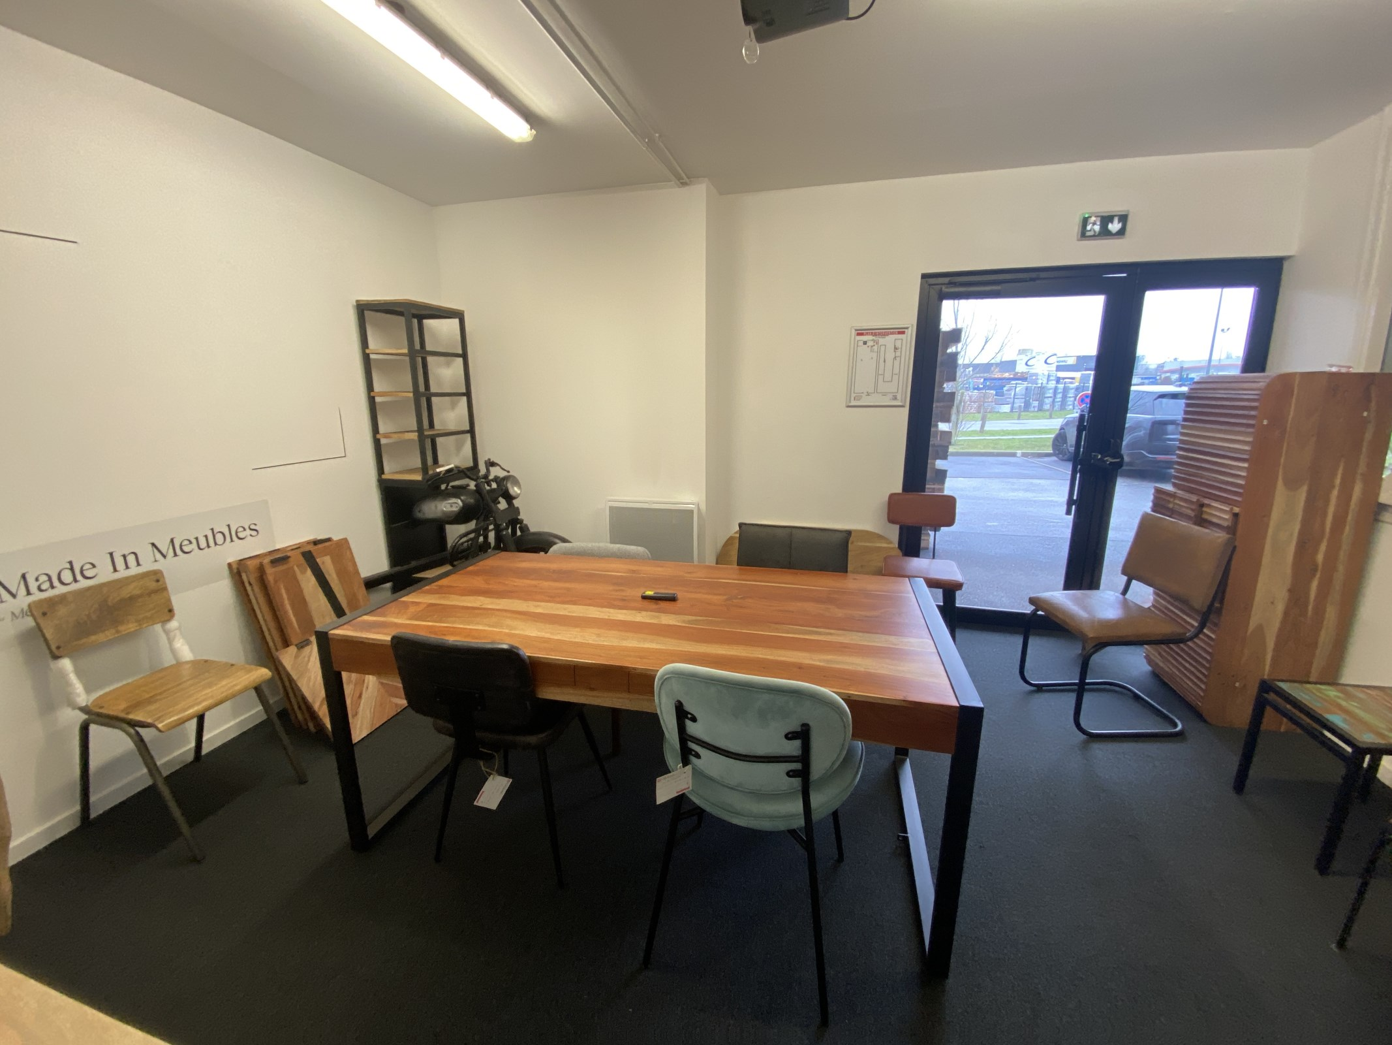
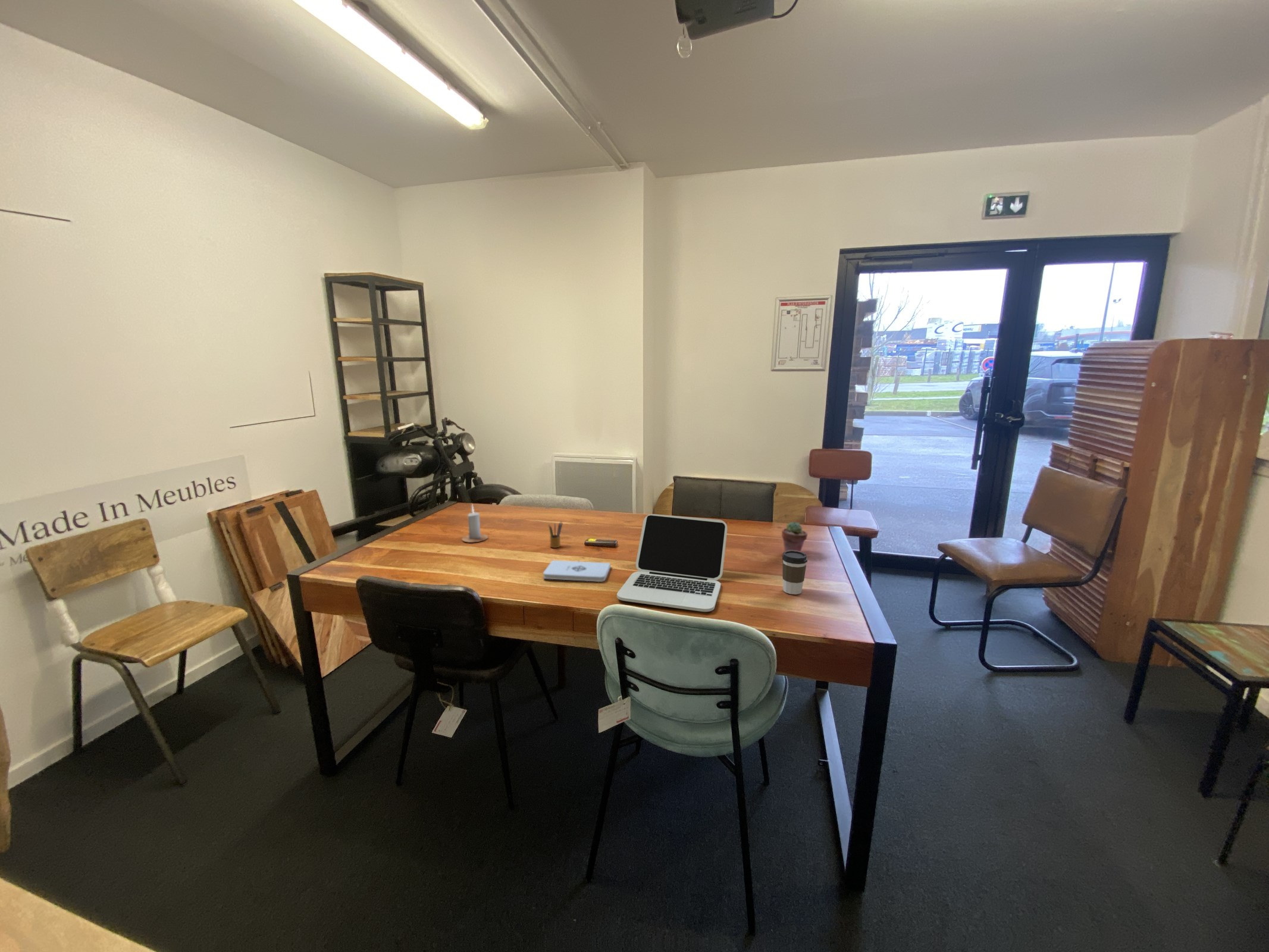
+ notepad (577, 571)
+ potted succulent (794, 537)
+ laptop (675, 557)
+ pencil box (554, 534)
+ coffee cup (793, 572)
+ candle (474, 521)
